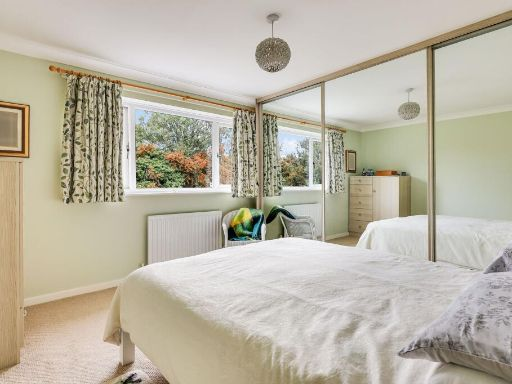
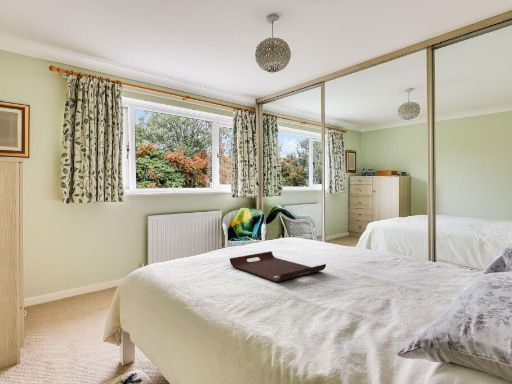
+ serving tray (275, 264)
